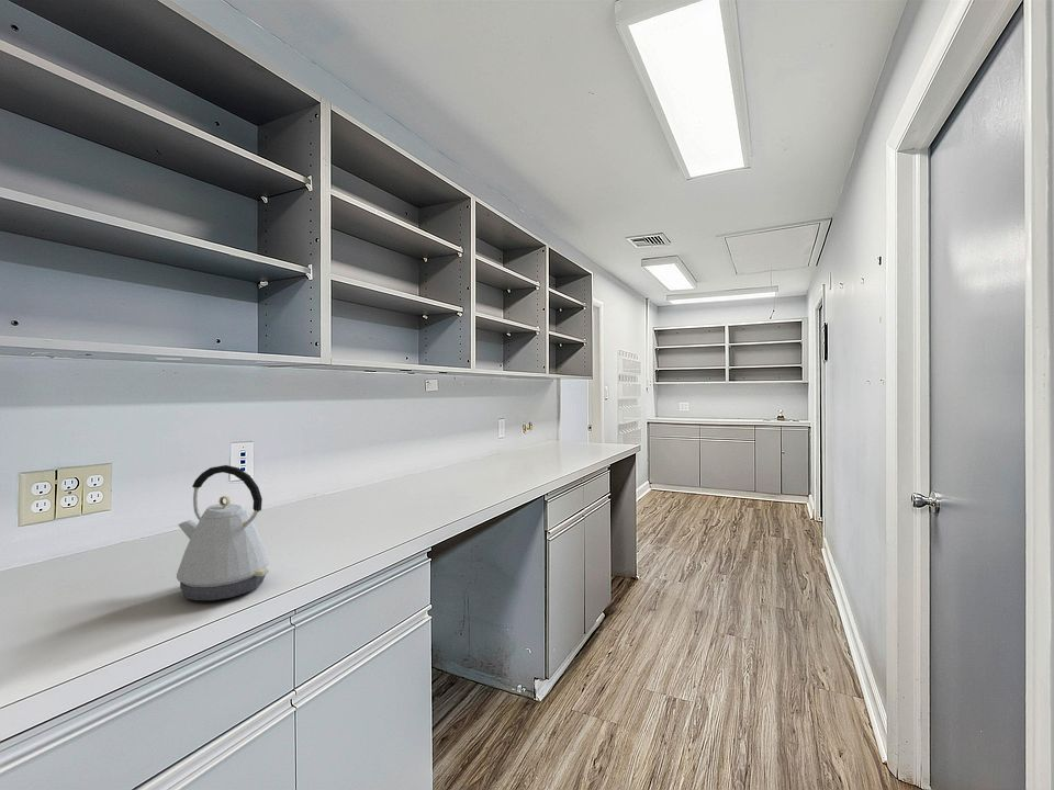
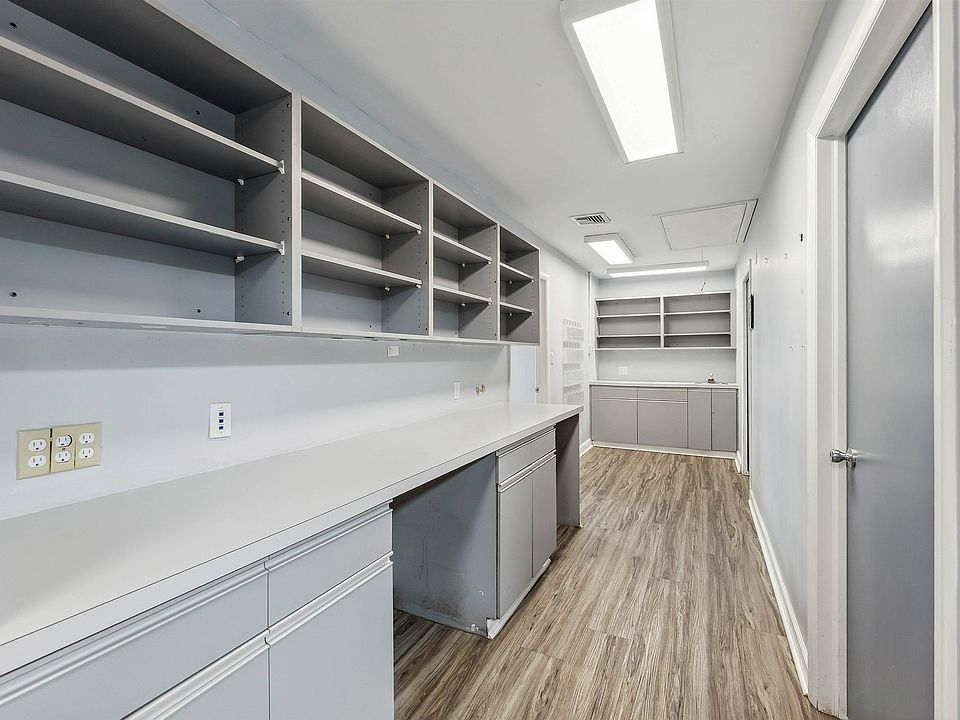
- kettle (222, 527)
